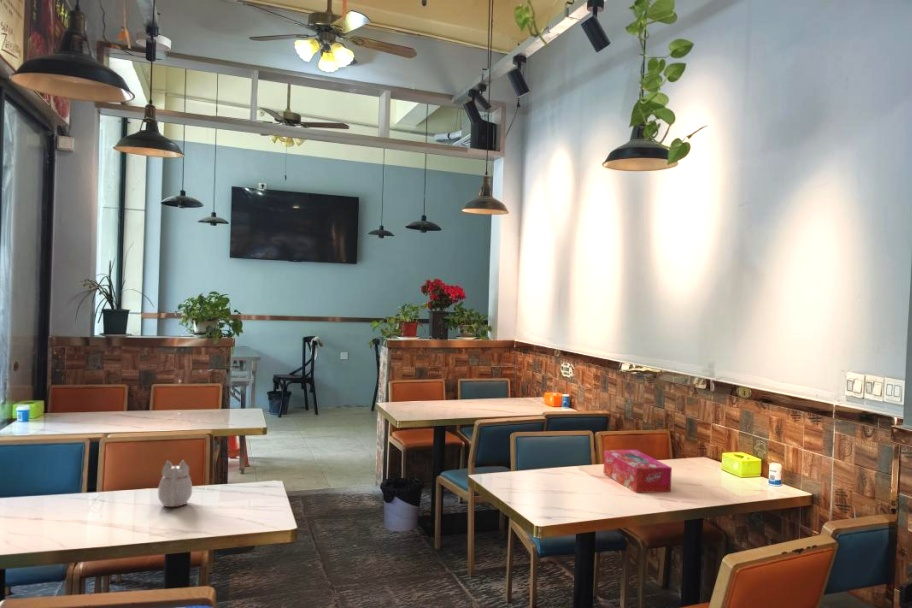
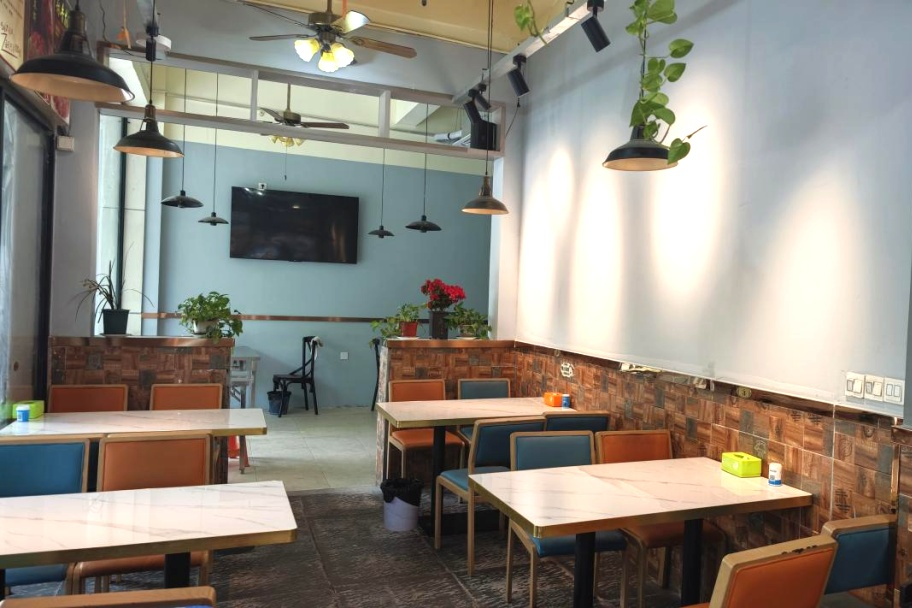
- tissue box (635, 470)
- teapot (175, 482)
